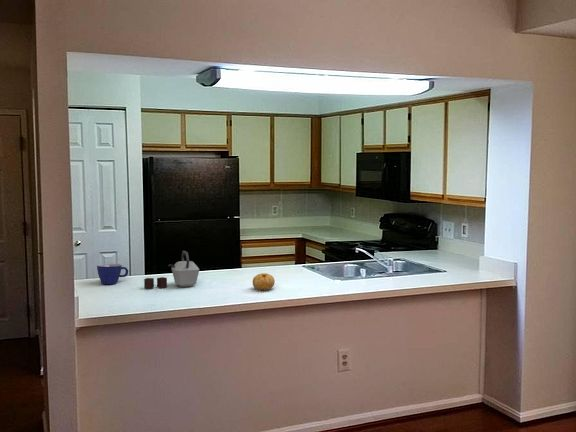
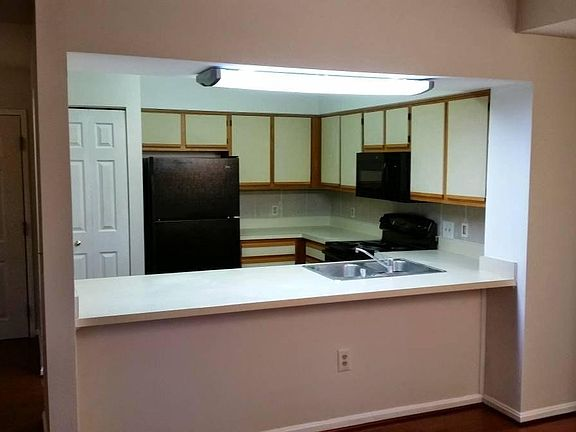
- cup (113, 273)
- fruit (263, 281)
- kettle (171, 268)
